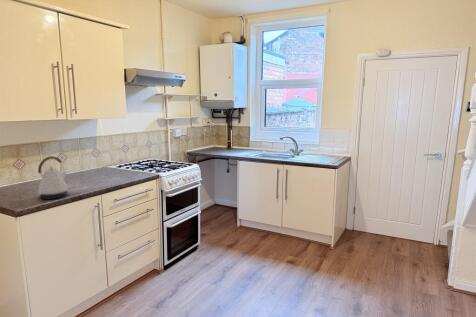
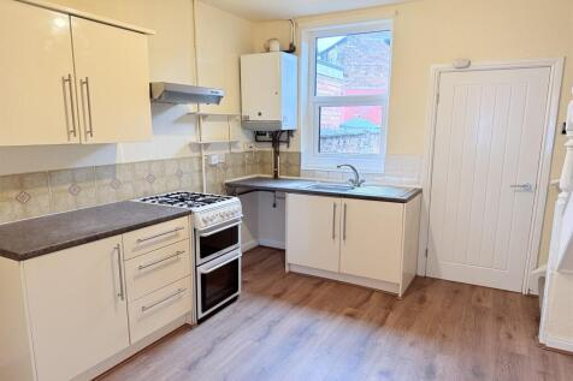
- kettle (52, 176)
